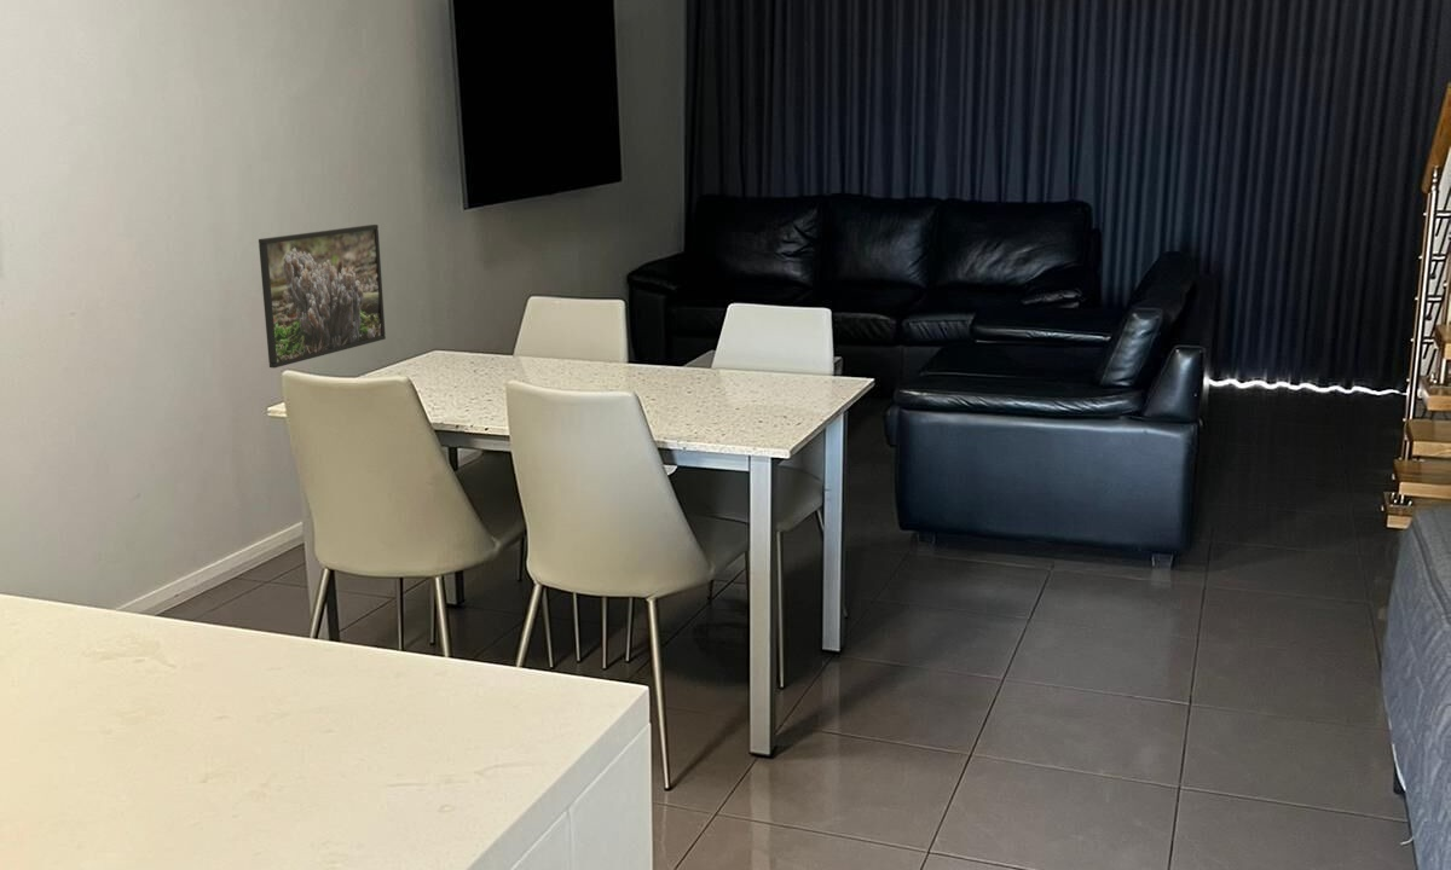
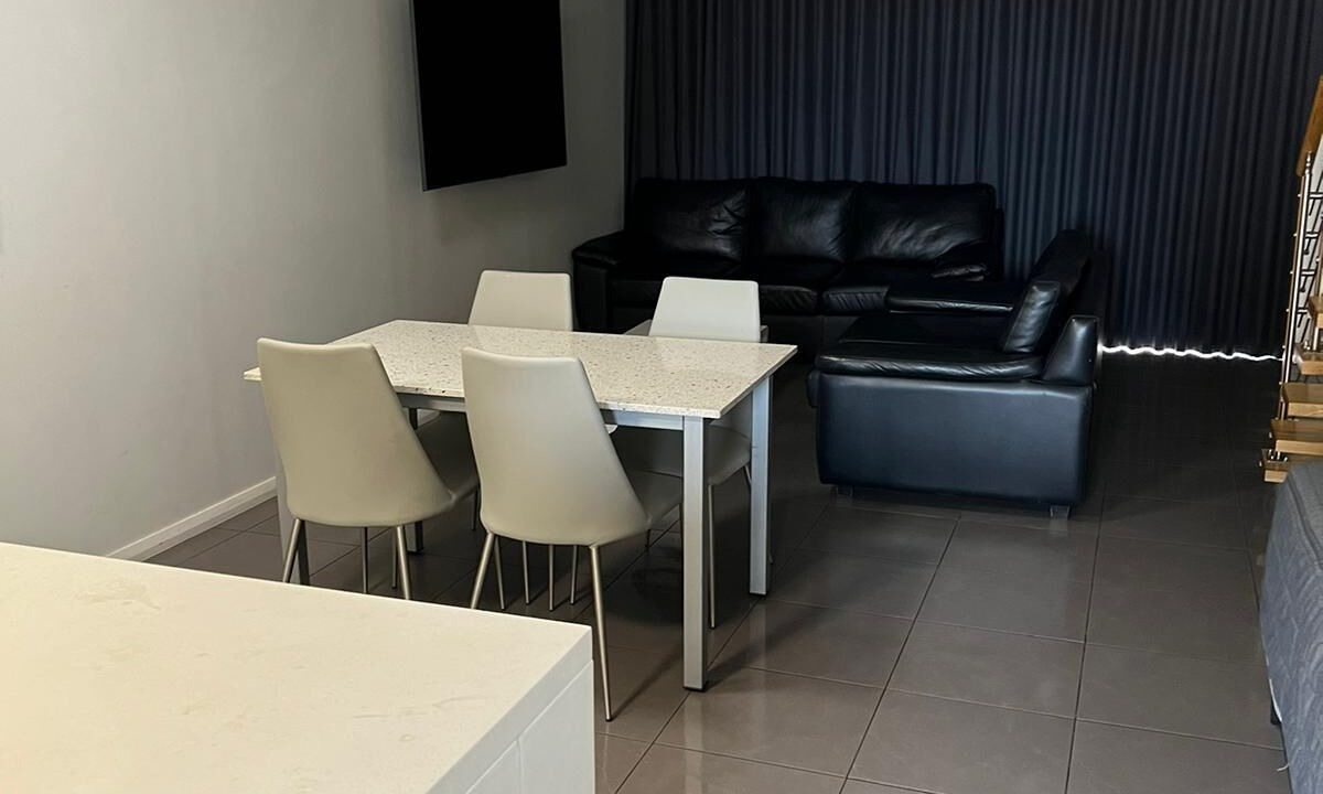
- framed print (325, 292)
